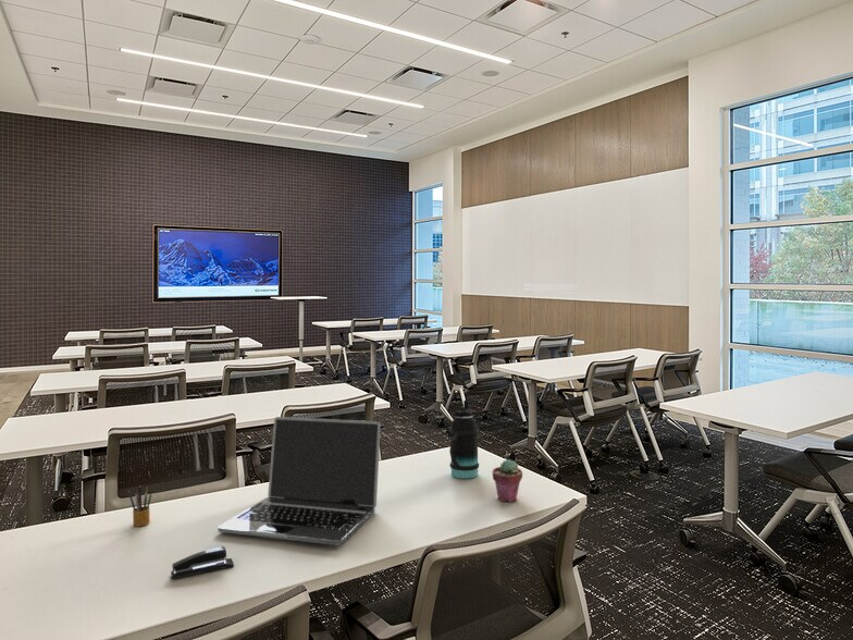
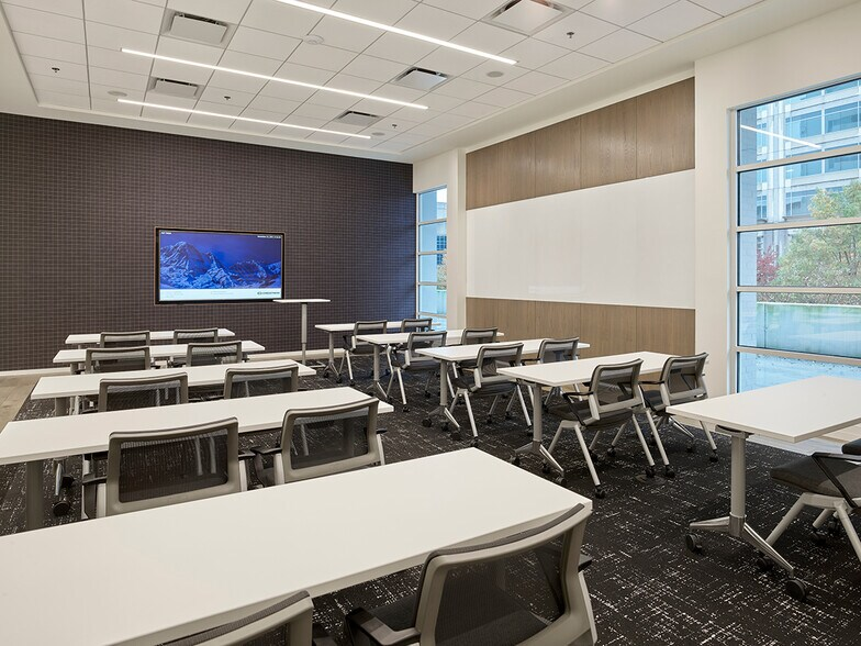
- pencil box (140, 504)
- laptop (304, 473)
- bottle (461, 439)
- potted succulent (507, 478)
- stapler (202, 561)
